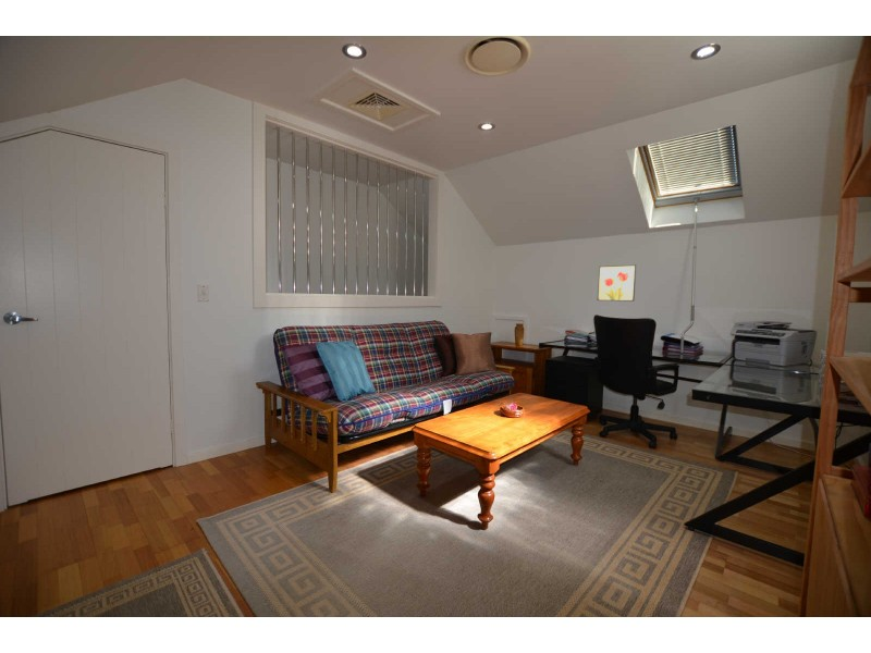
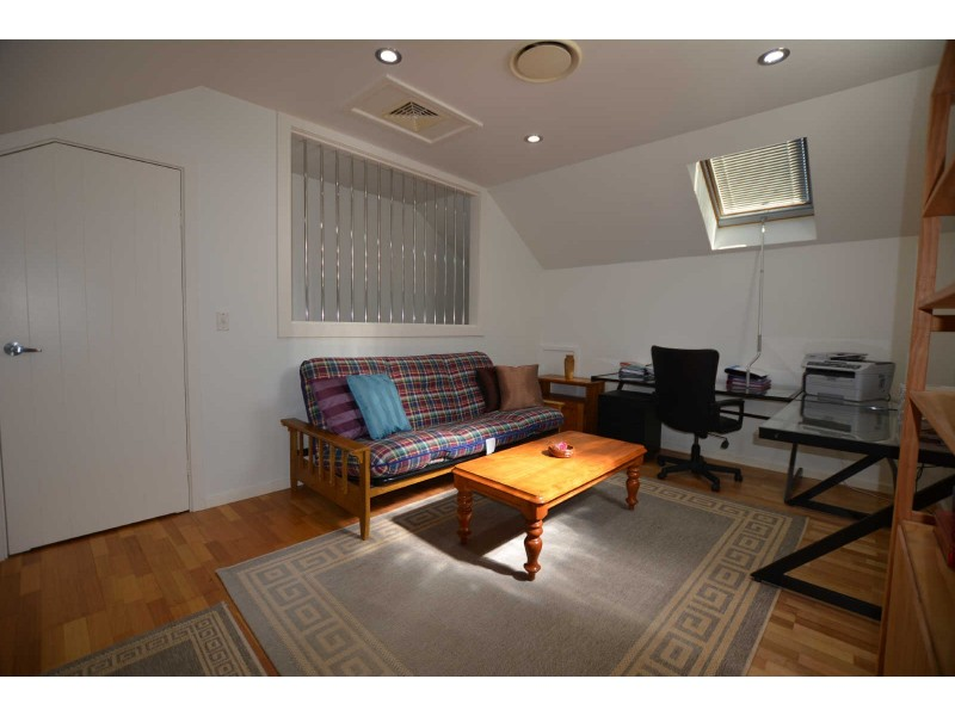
- wall art (616, 283)
